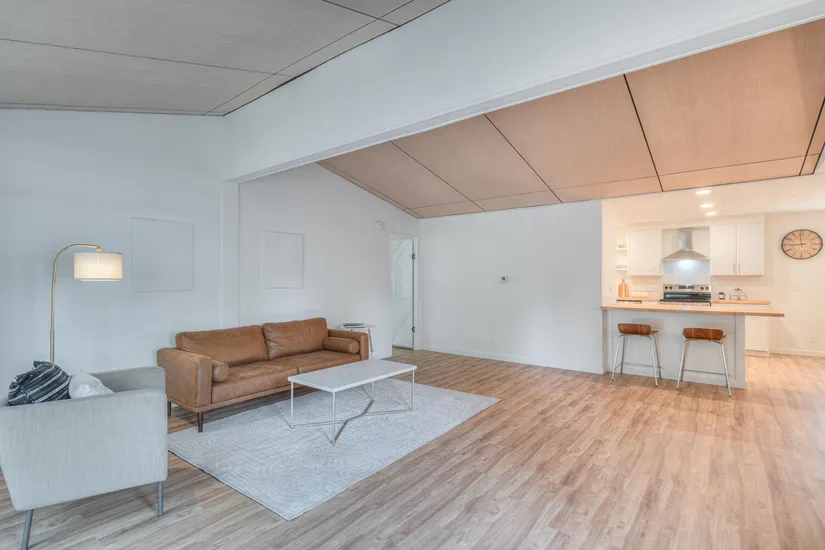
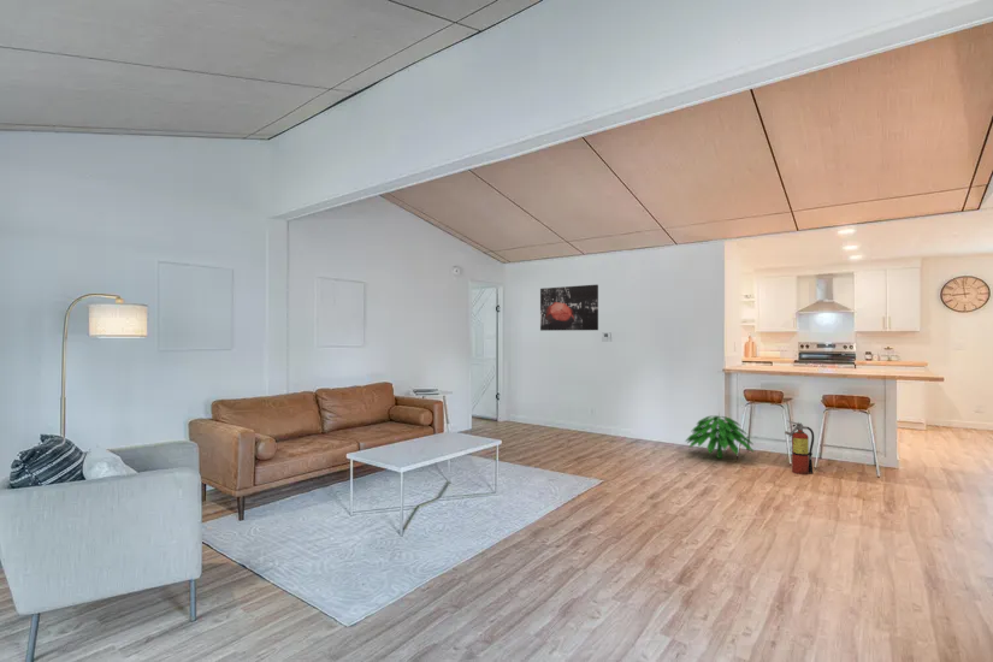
+ indoor plant (719, 433)
+ wall art (568, 308)
+ fire extinguisher (799, 445)
